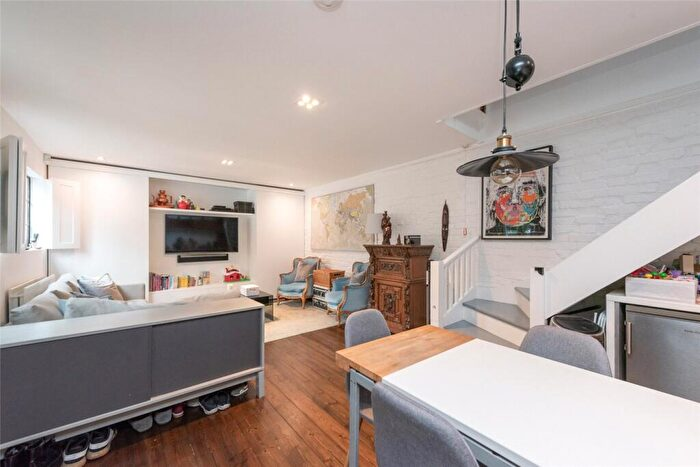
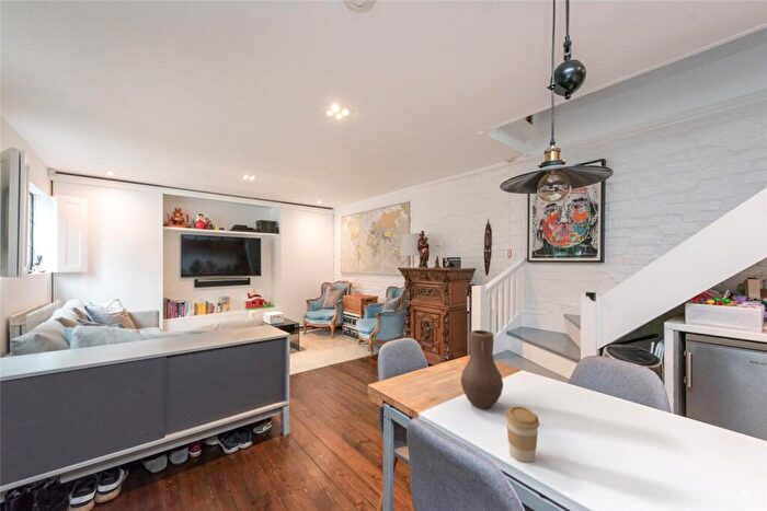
+ vase (481, 368)
+ coffee cup (522, 432)
